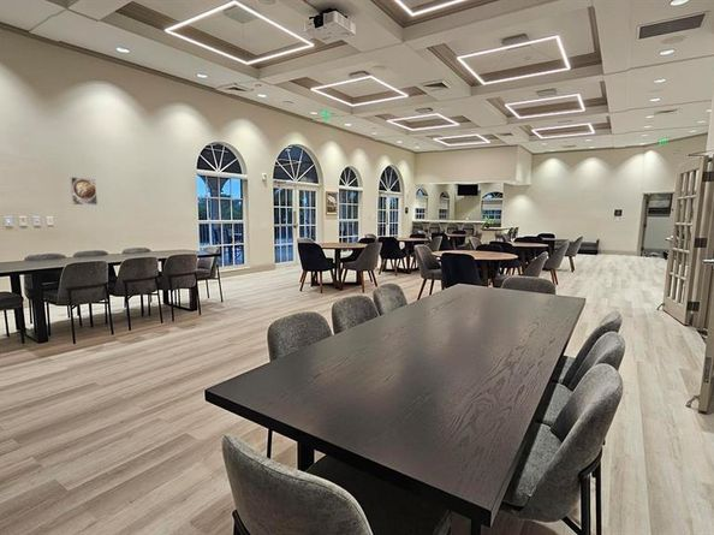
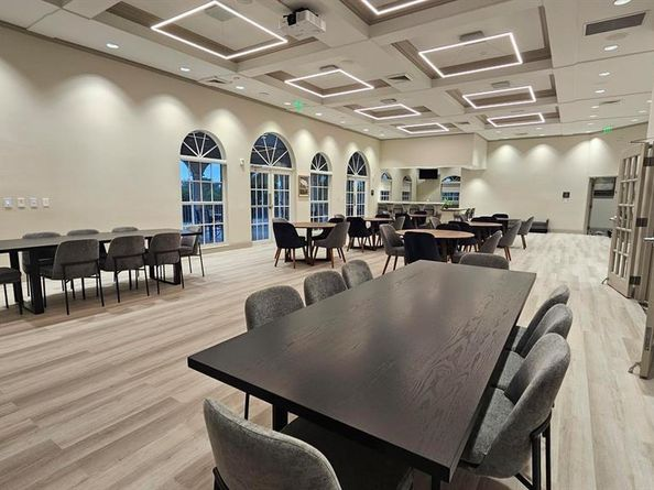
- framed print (84, 191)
